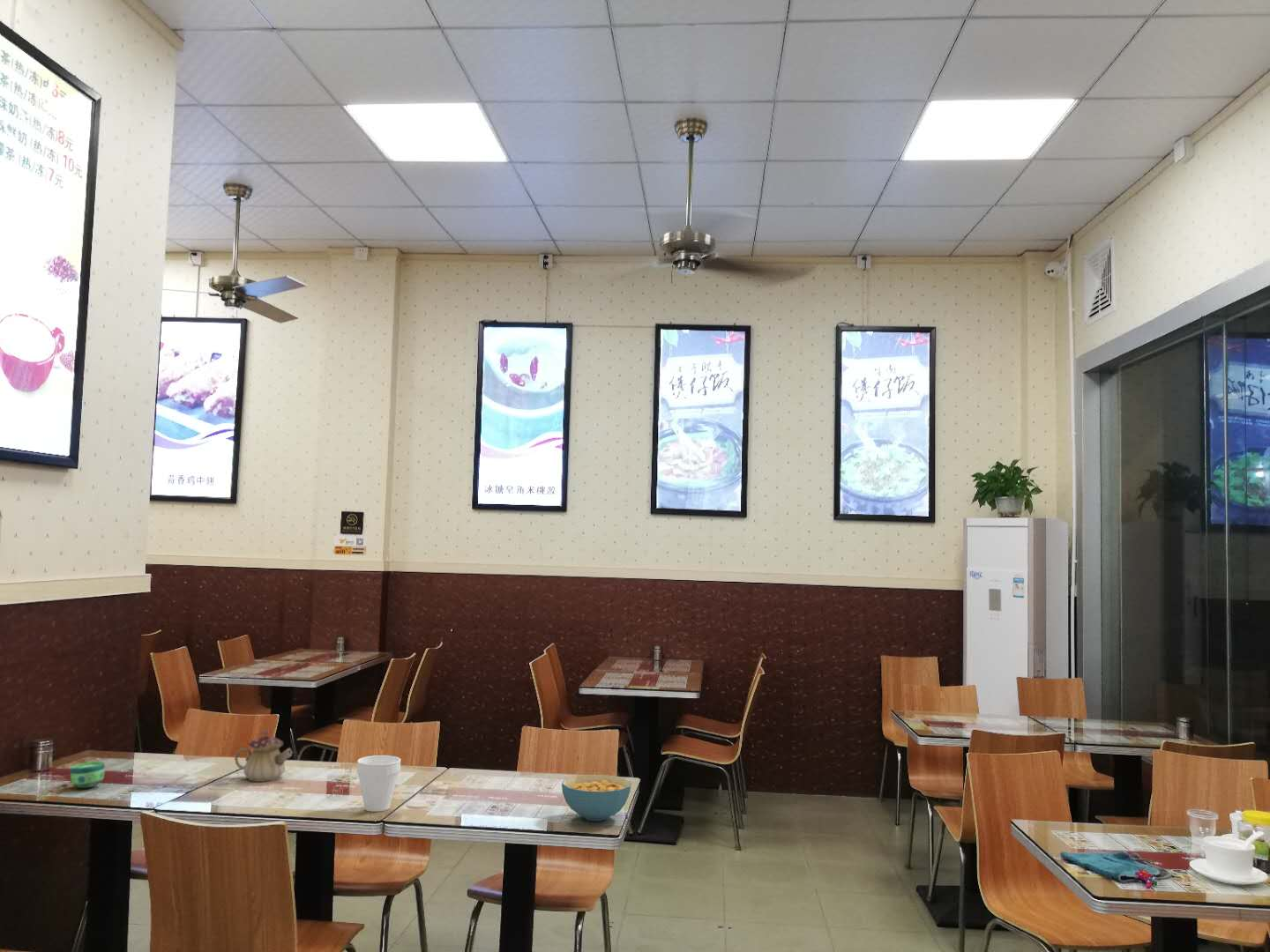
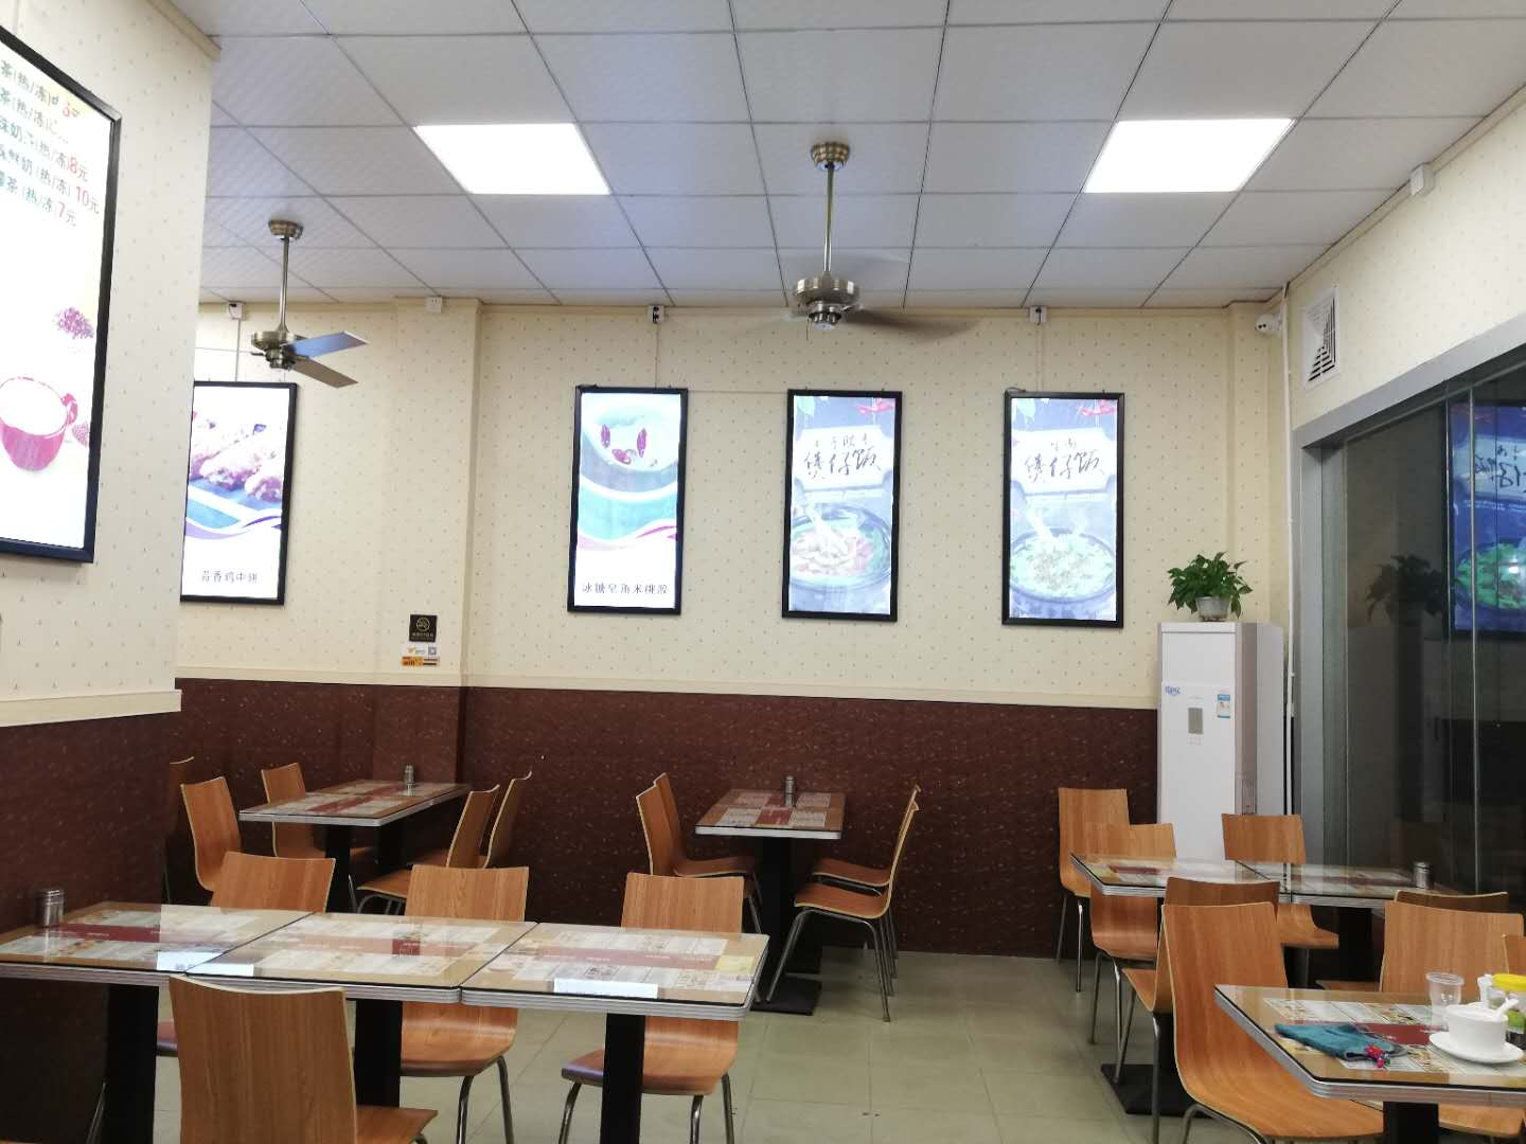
- cup (377, 784)
- teapot (263, 754)
- cup (86, 774)
- cereal bowl (596, 800)
